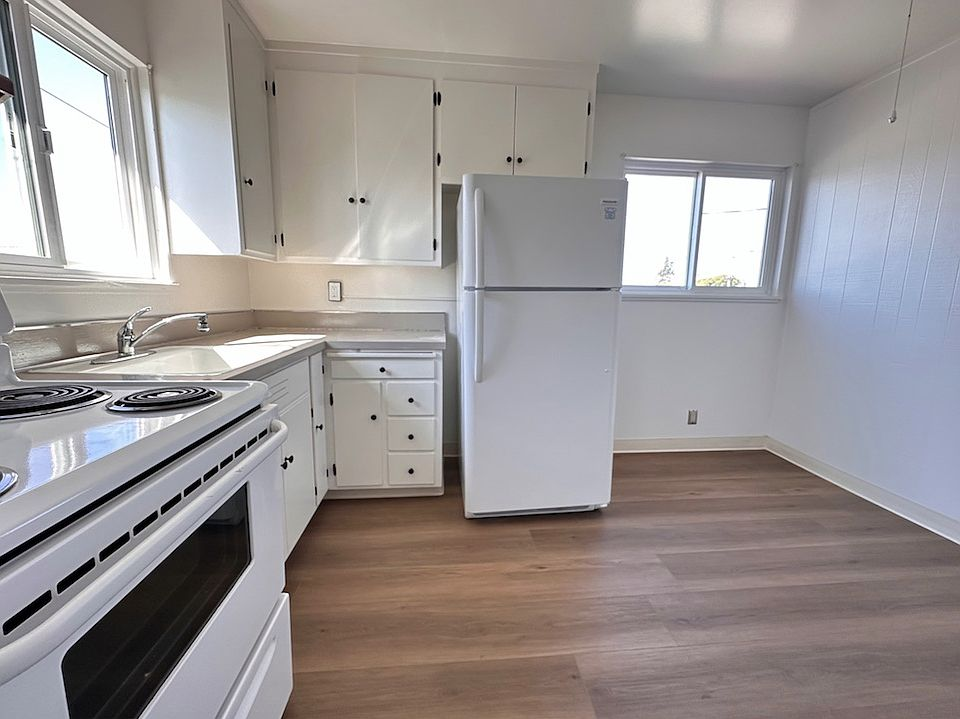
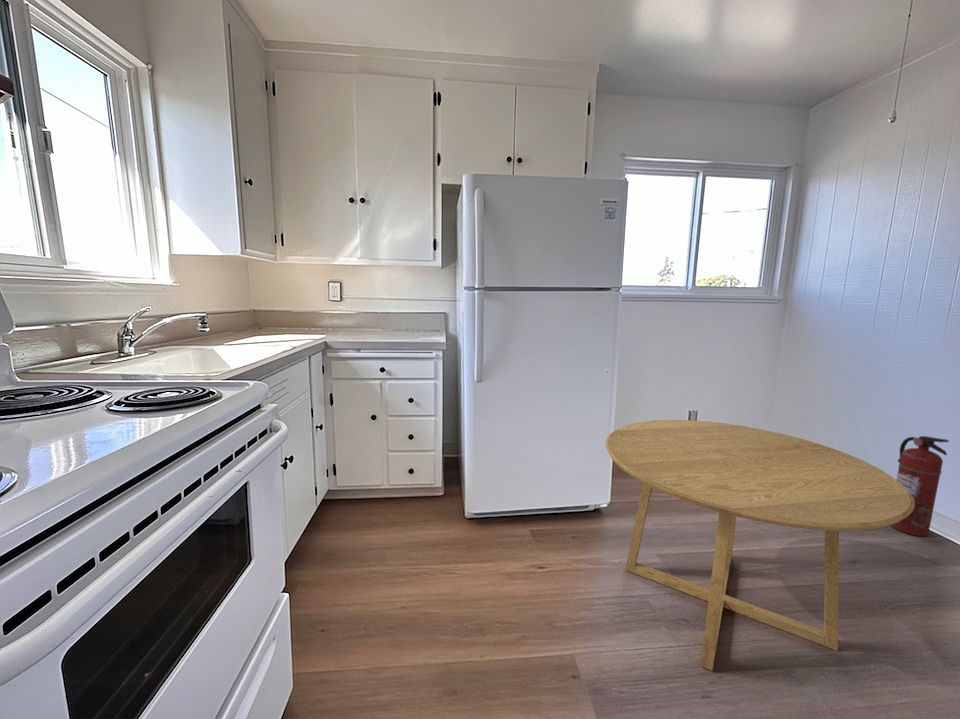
+ fire extinguisher (916, 482)
+ round table (727, 532)
